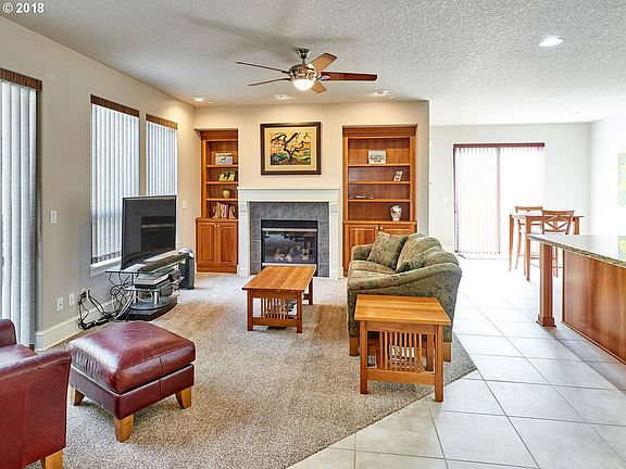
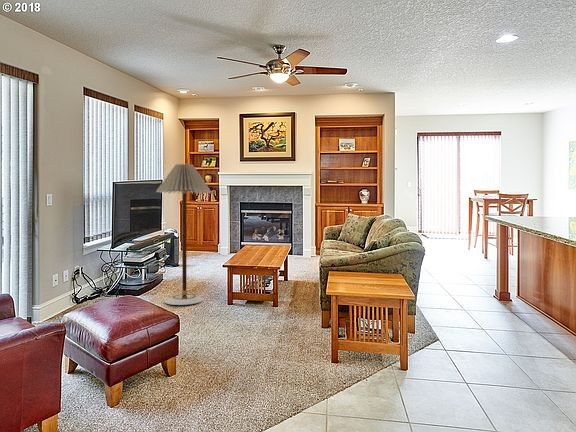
+ floor lamp (184, 232)
